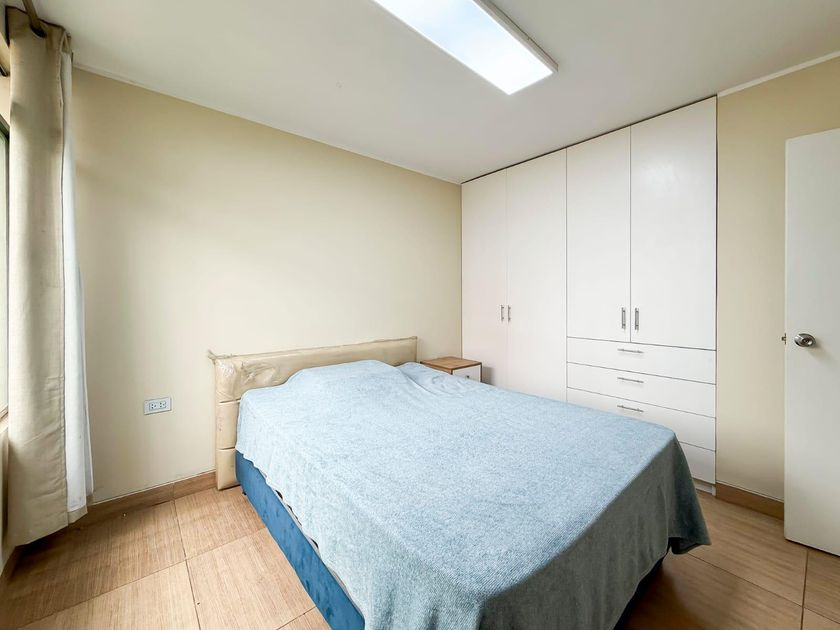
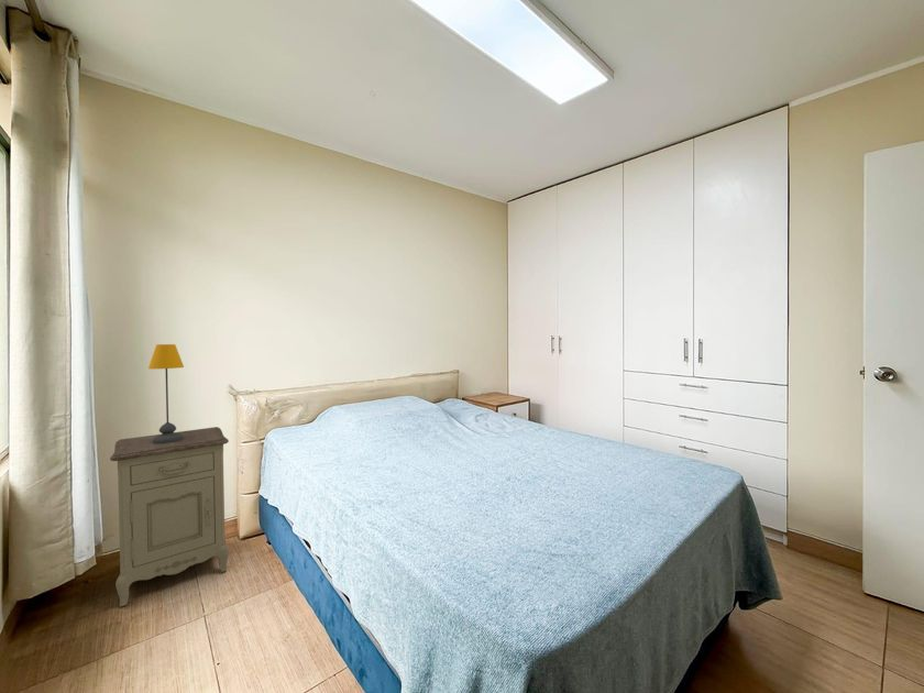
+ table lamp (166, 392)
+ nightstand (174, 507)
